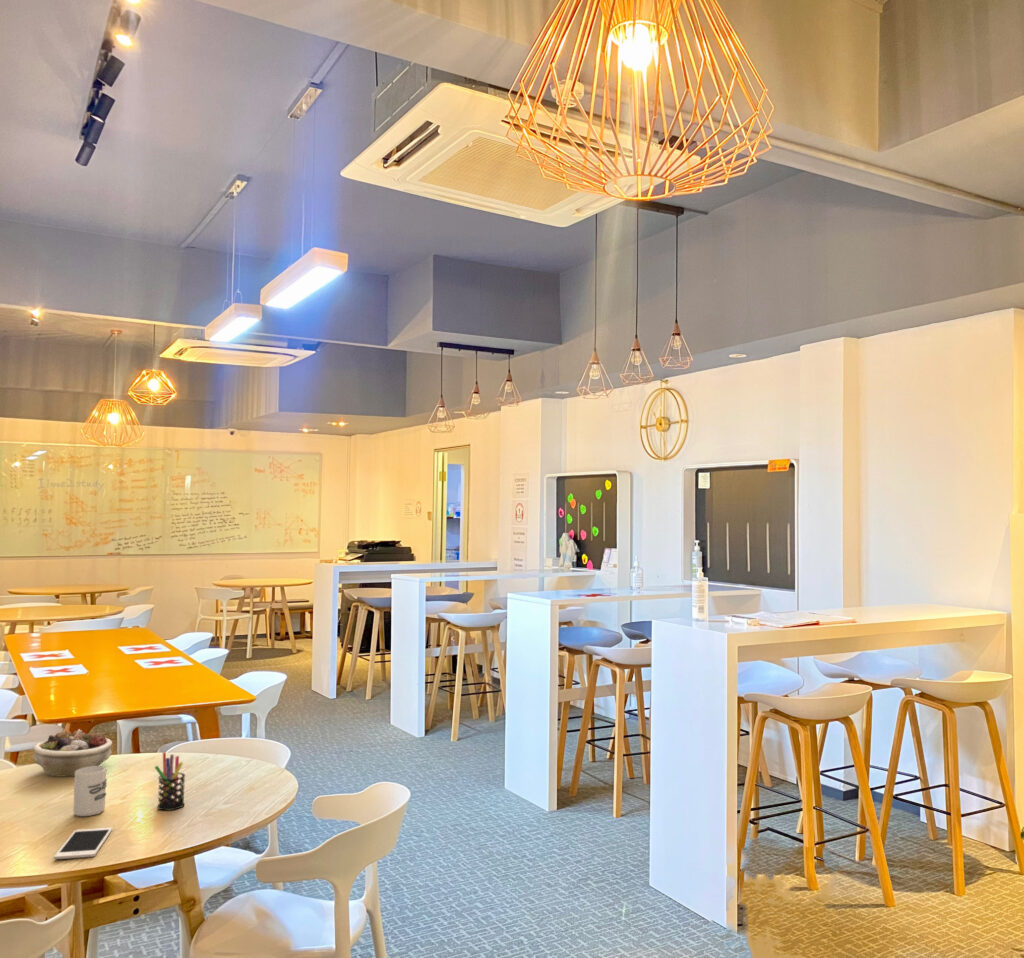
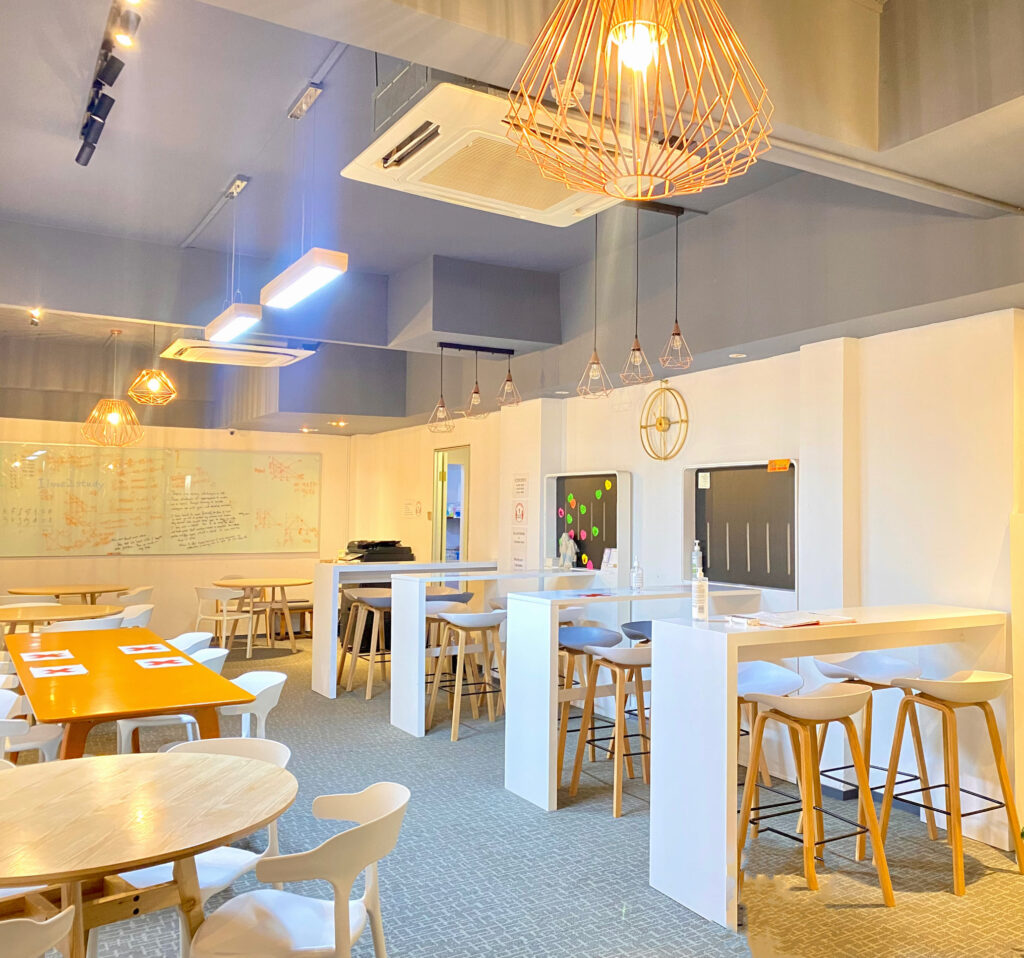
- pen holder (168, 780)
- cup (90, 790)
- succulent planter (73, 751)
- cell phone (84, 842)
